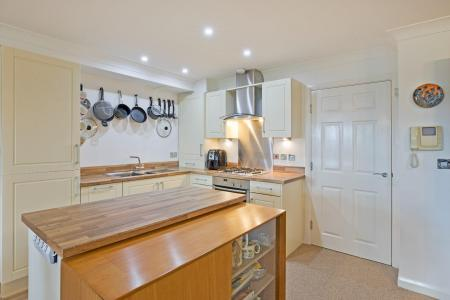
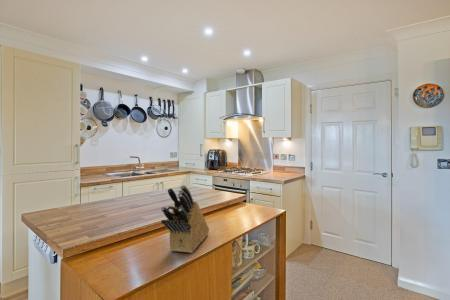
+ knife block (187, 213)
